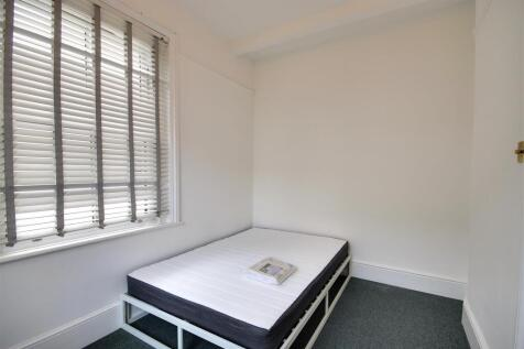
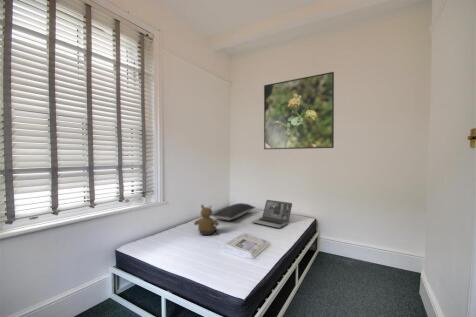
+ bear (207, 218)
+ laptop (272, 213)
+ pillow (234, 211)
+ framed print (296, 114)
